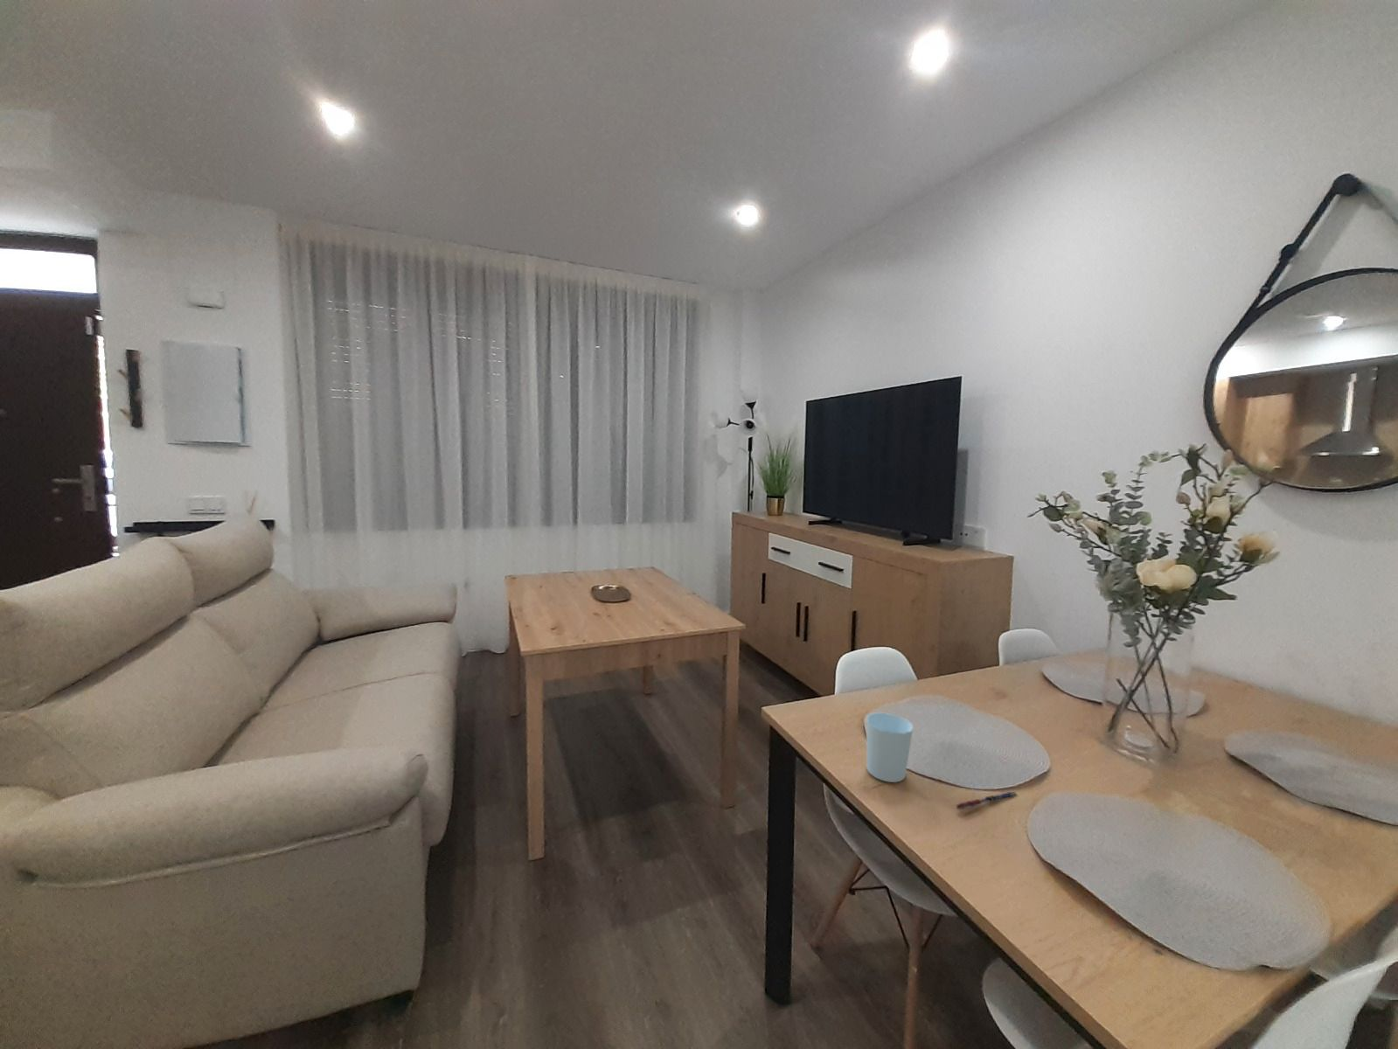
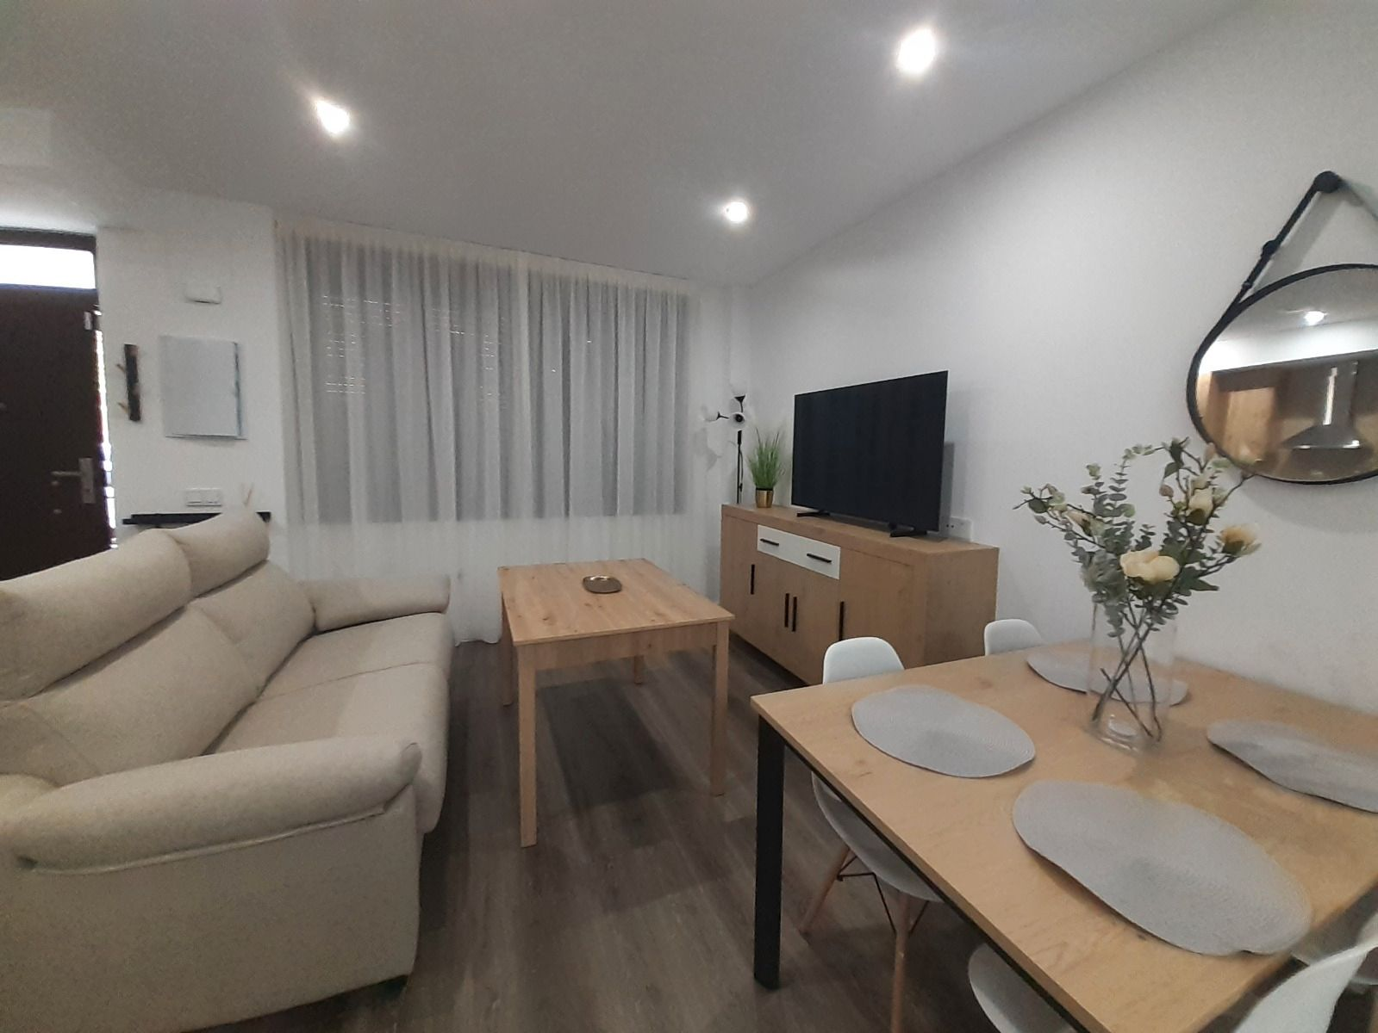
- cup (888, 747)
- pen (987, 798)
